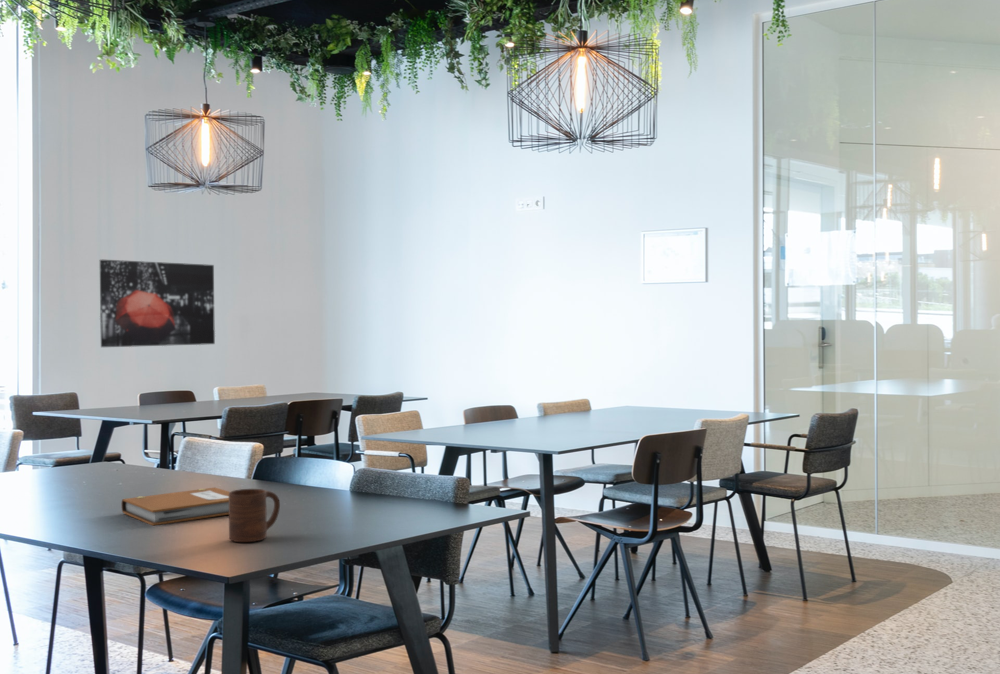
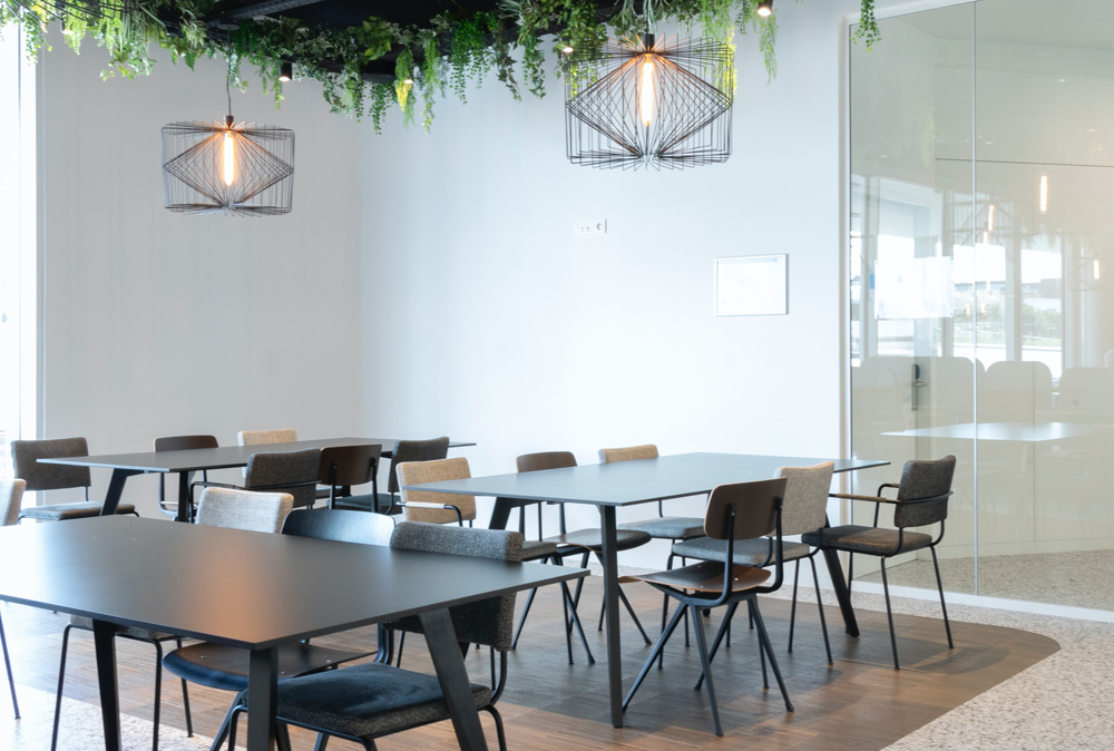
- wall art (160, 304)
- cup (252, 514)
- notebook (187, 504)
